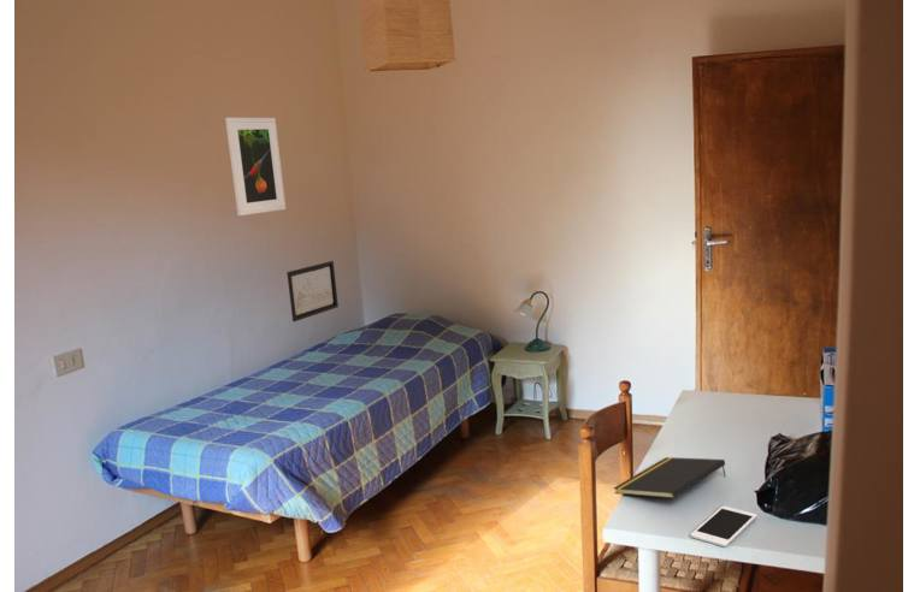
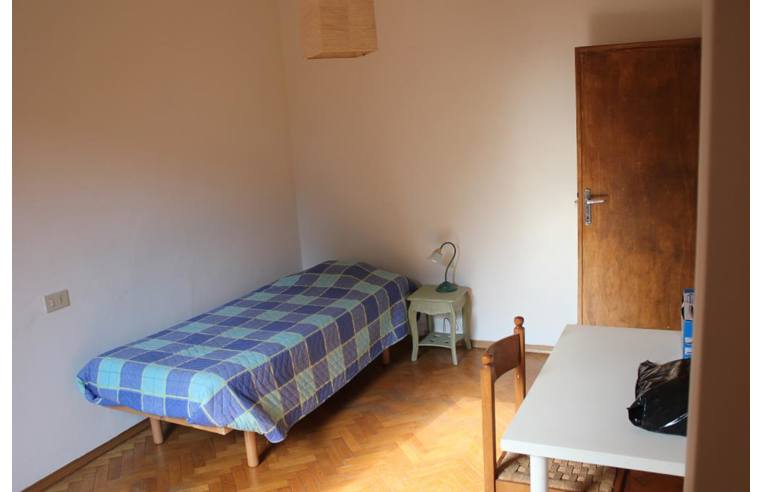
- cell phone (724, 525)
- wall art (313, 290)
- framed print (256, 165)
- notepad (670, 476)
